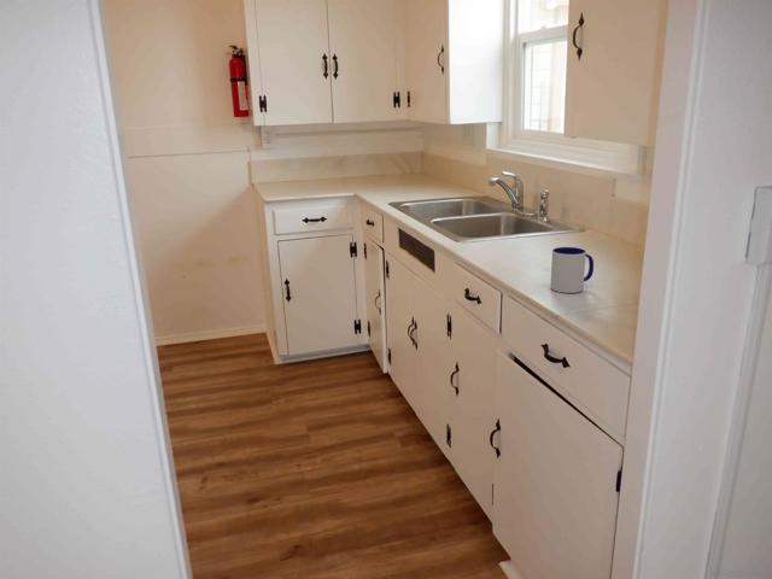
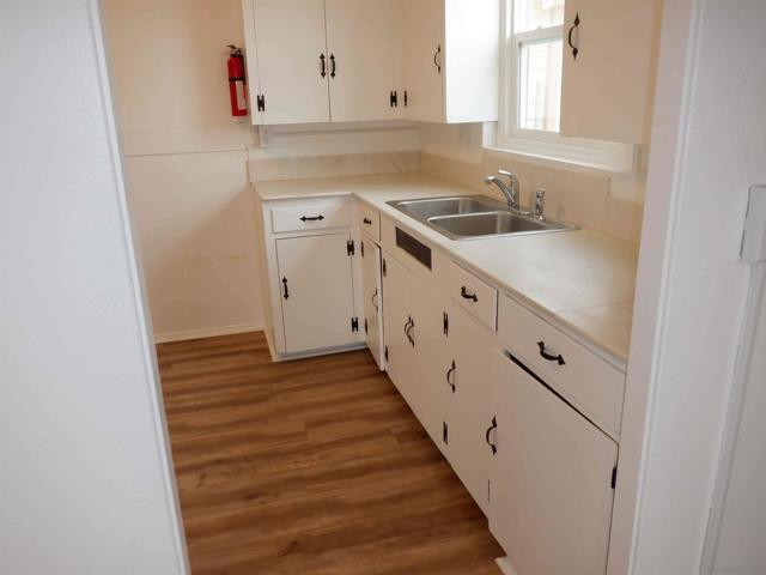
- mug (573, 269)
